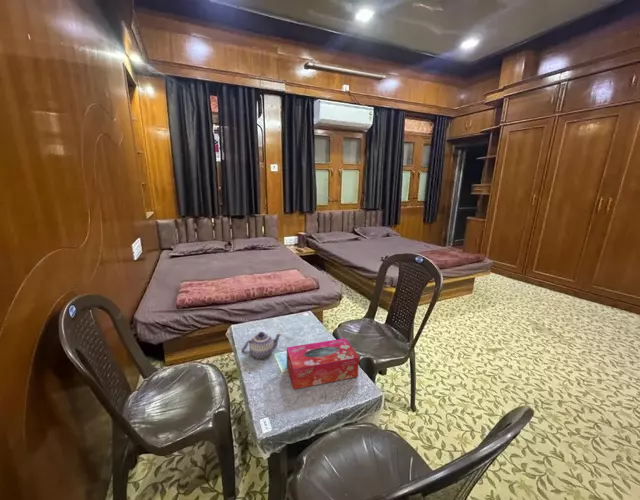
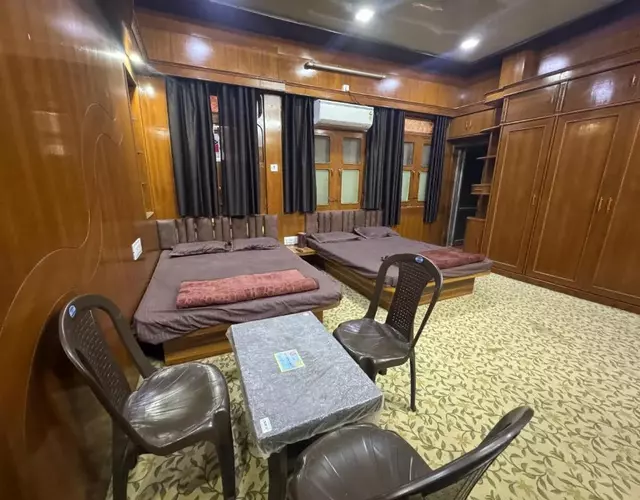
- tissue box (321, 361)
- teapot (262, 343)
